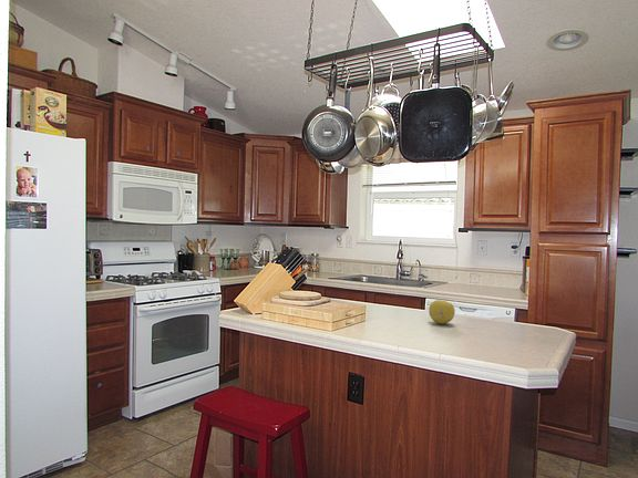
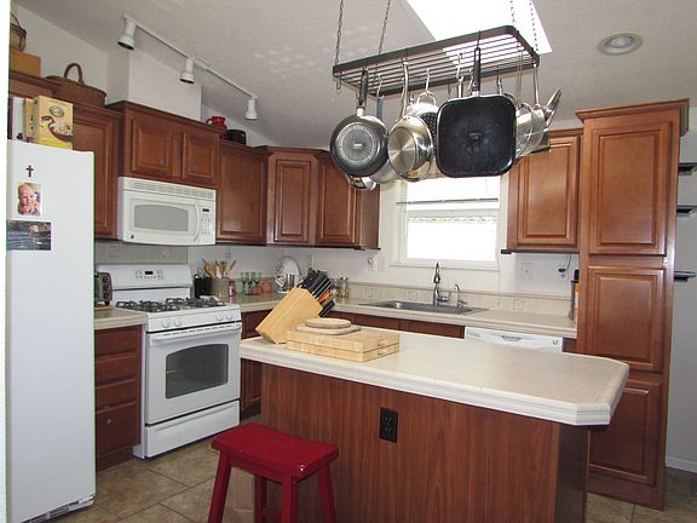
- fruit (441, 311)
